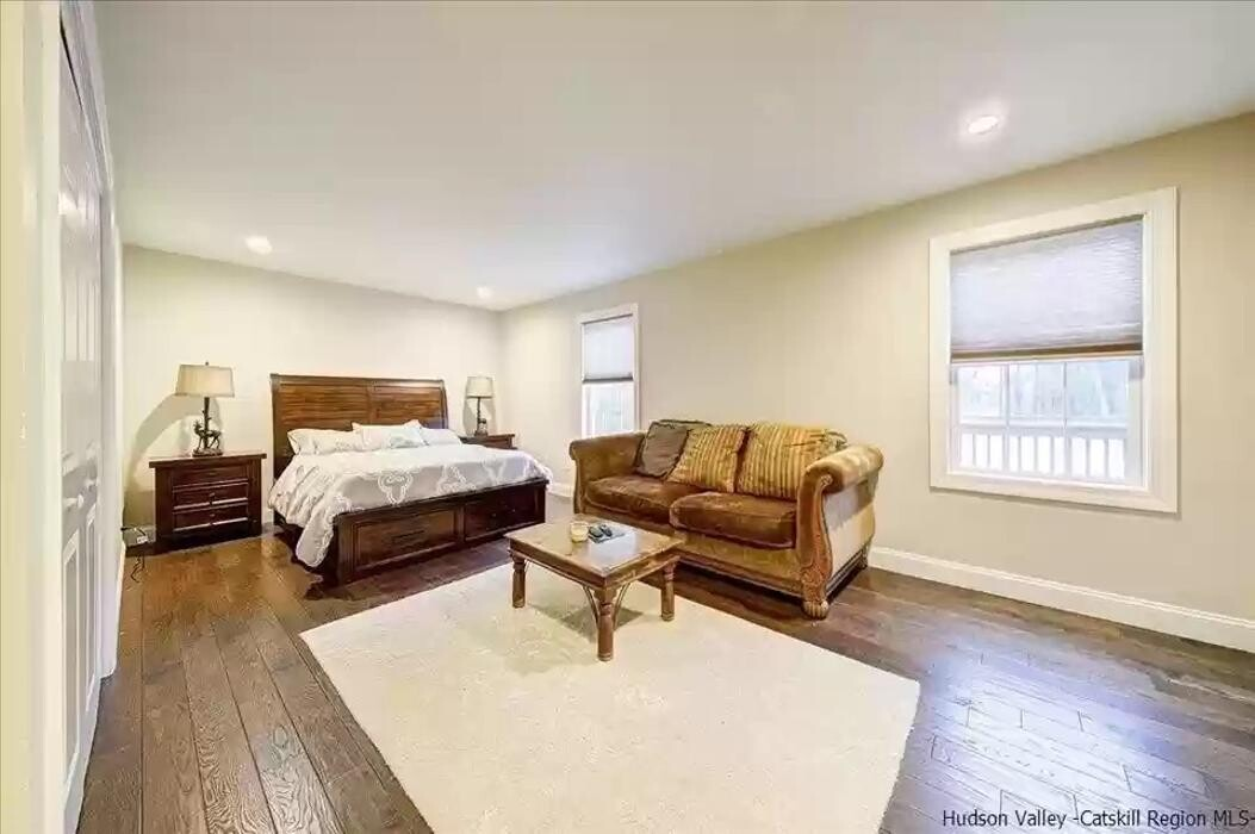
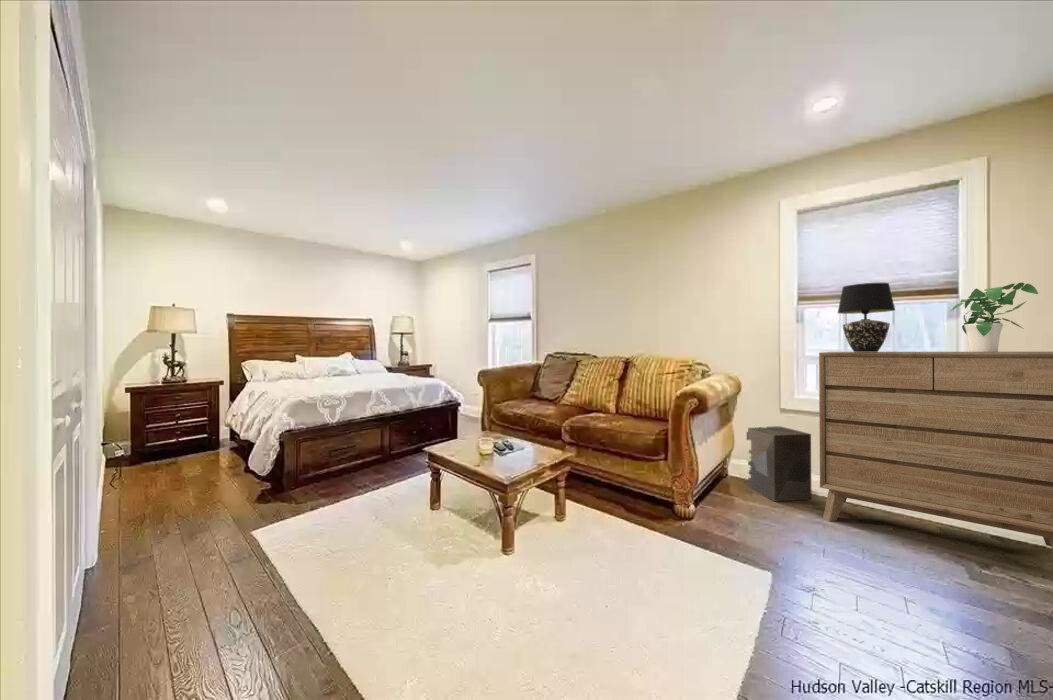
+ table lamp (865, 318)
+ potted plant (991, 318)
+ dresser (933, 442)
+ storage bin (777, 461)
